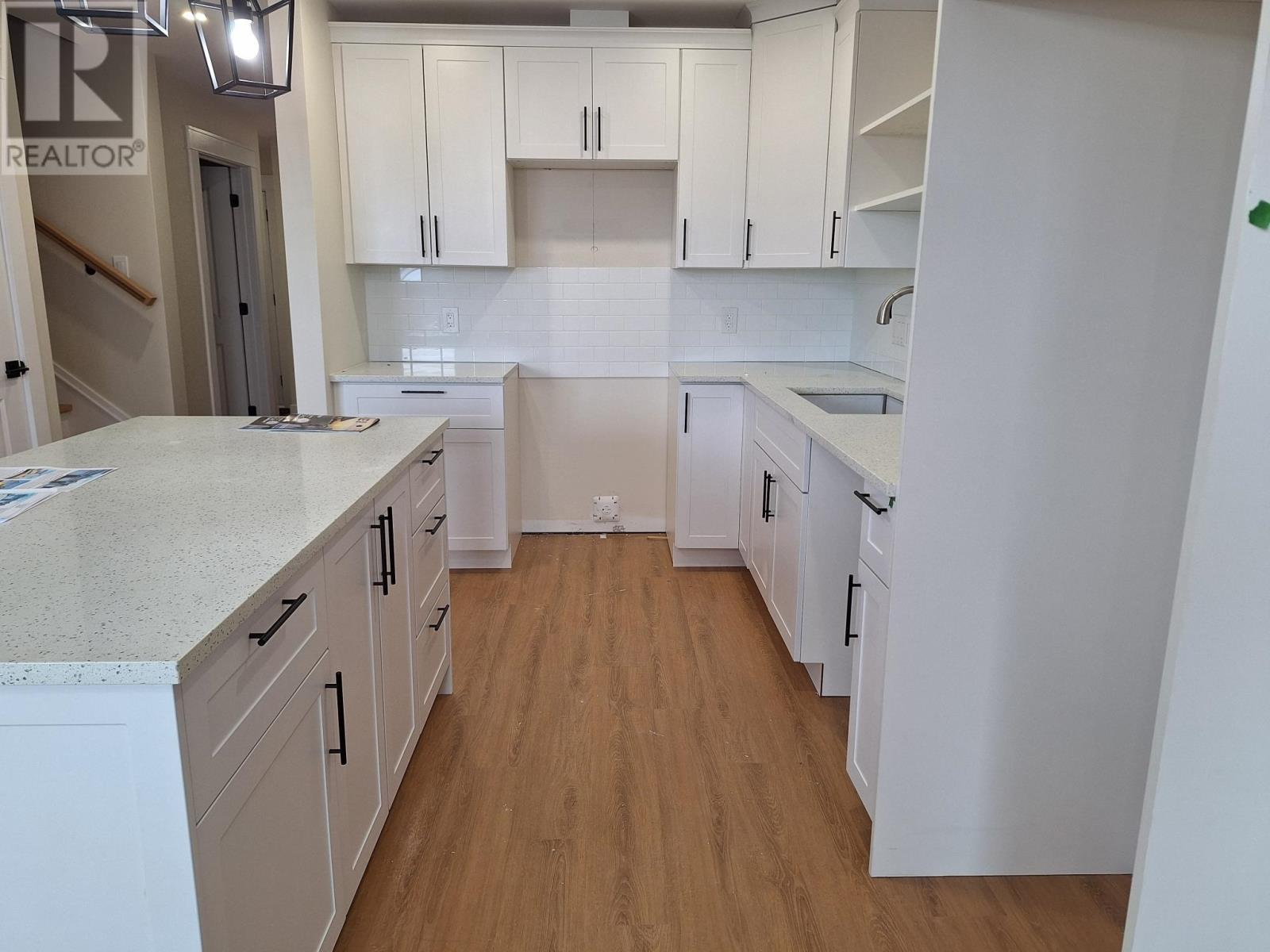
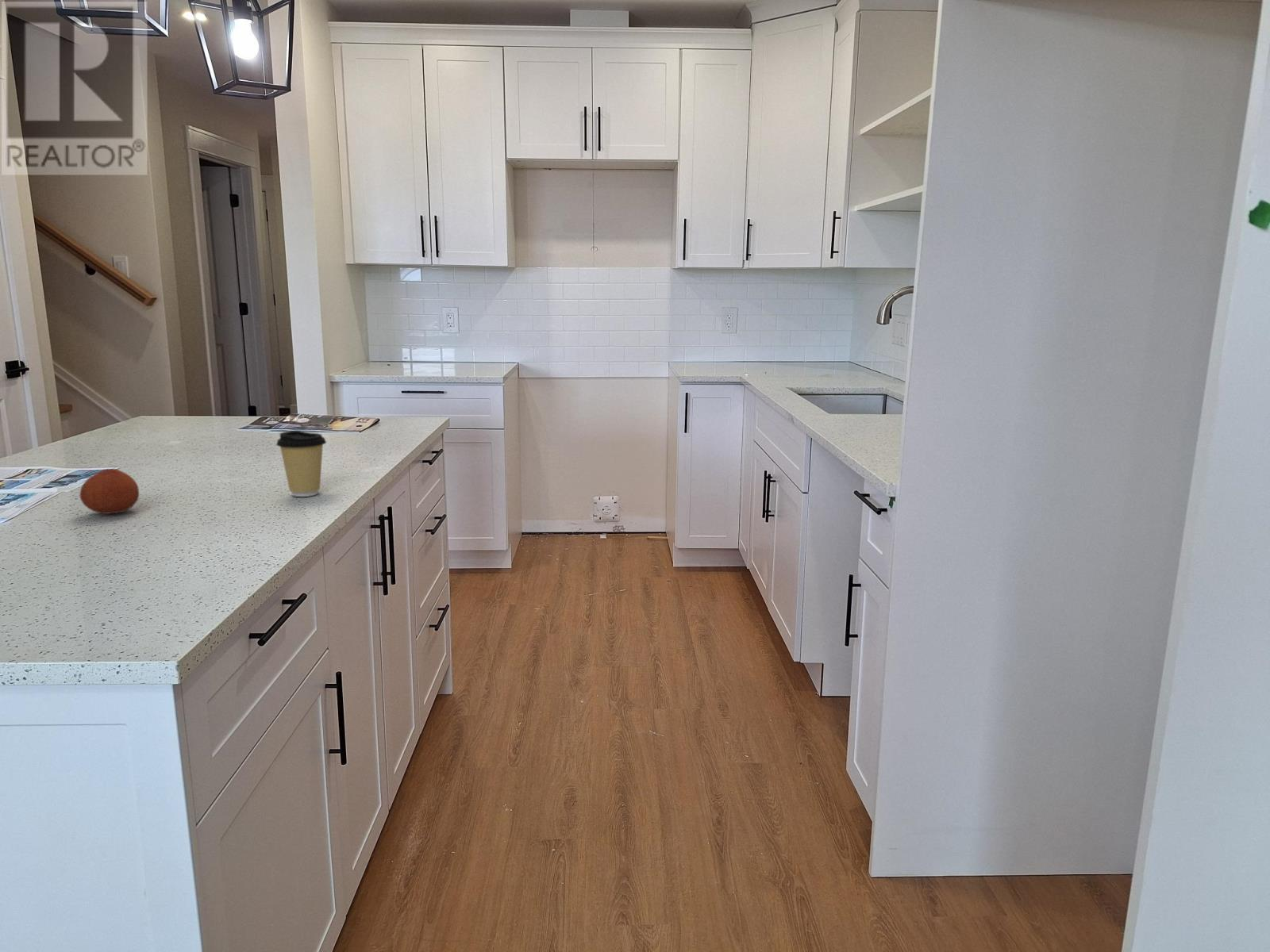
+ fruit (109, 491)
+ coffee cup (302, 463)
